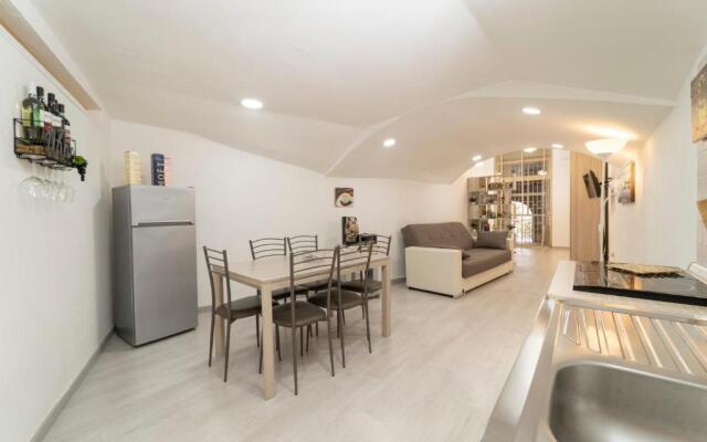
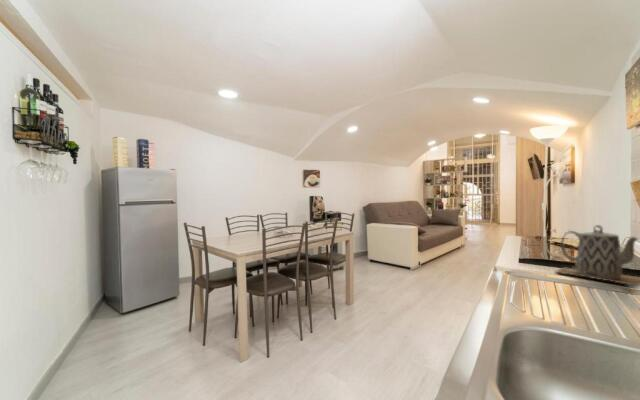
+ teapot (597, 250)
